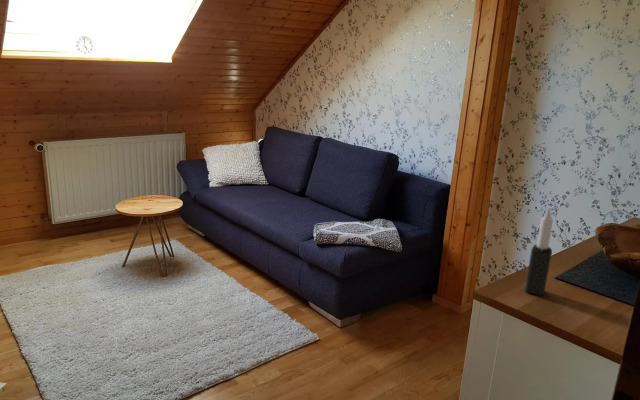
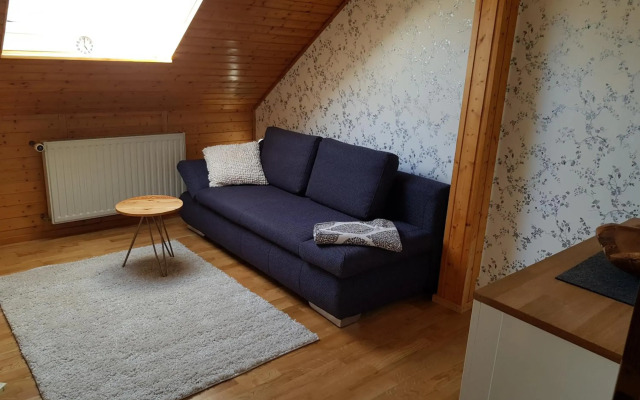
- candle (541, 250)
